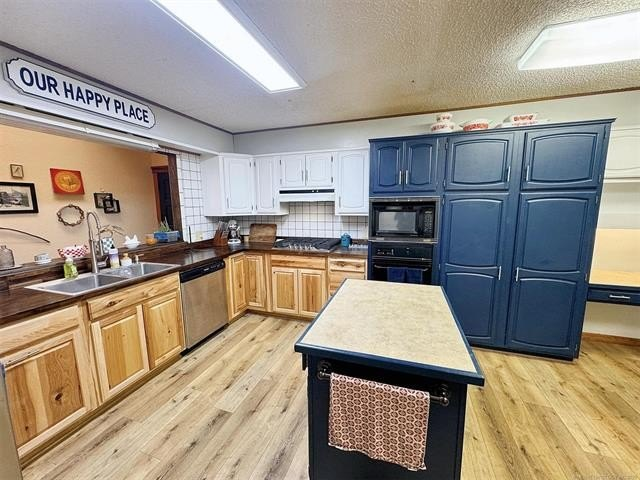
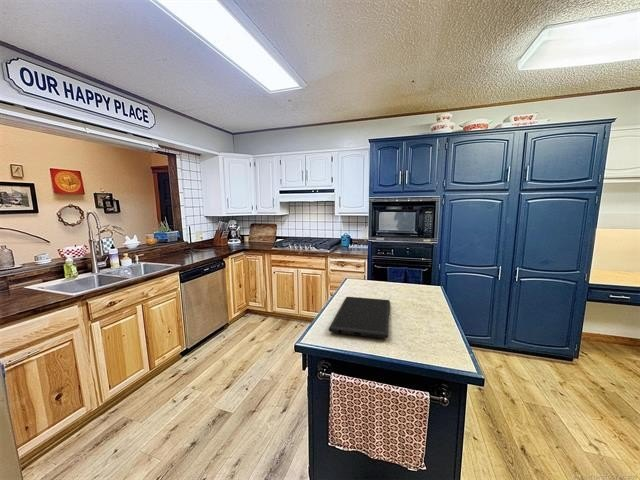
+ cutting board (363, 313)
